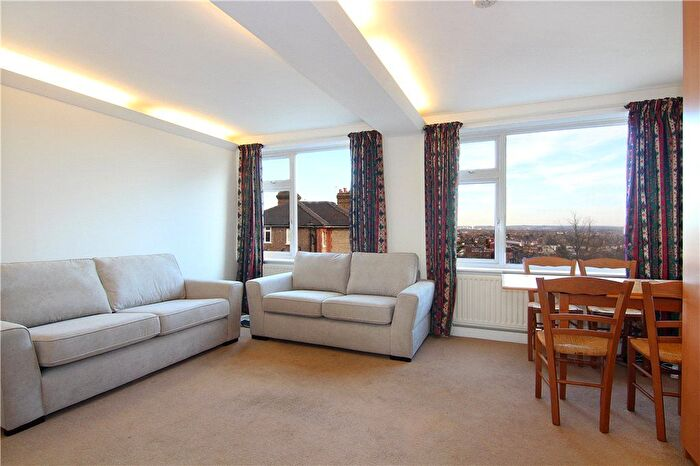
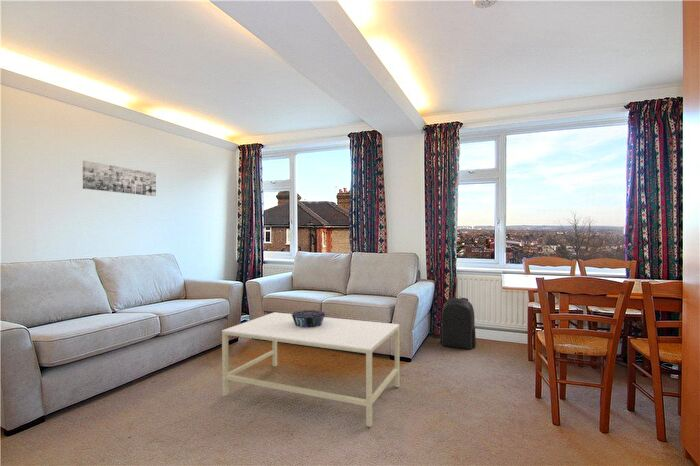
+ decorative bowl (308, 318)
+ coffee table (315, 346)
+ backpack (458, 320)
+ wall art (122, 180)
